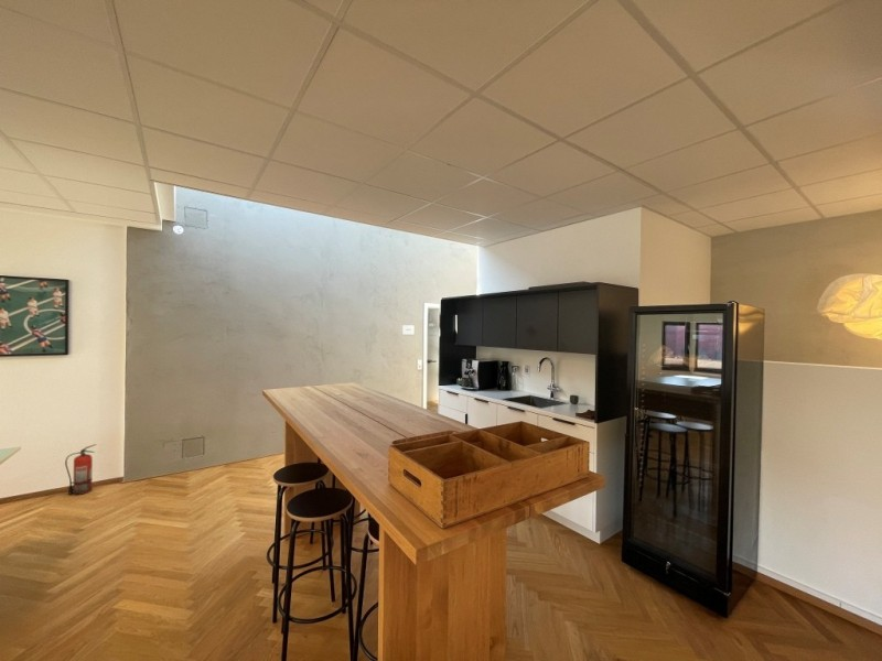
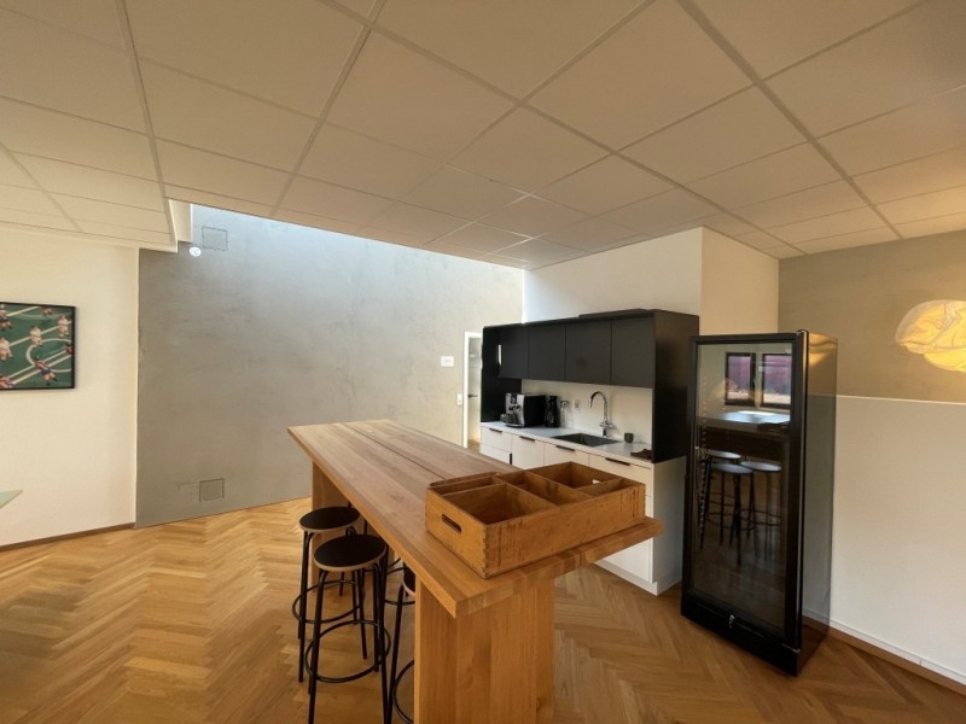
- fire extinguisher (80, 468)
